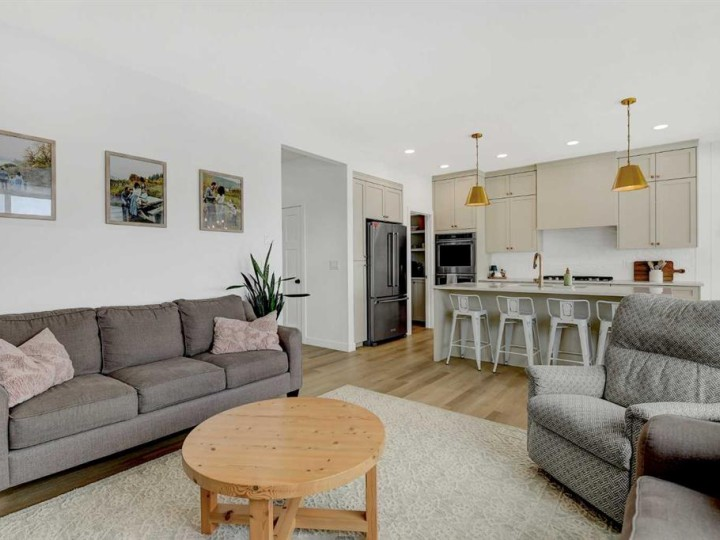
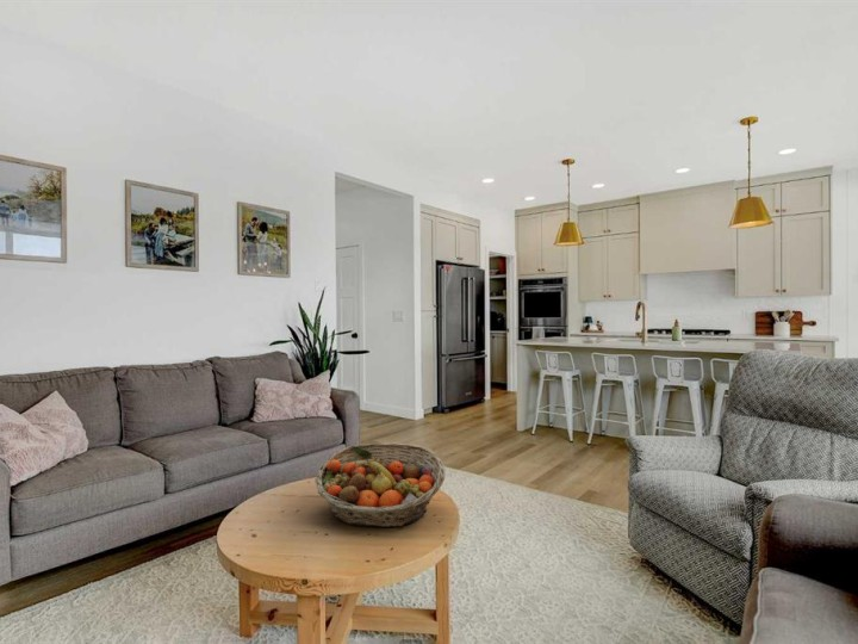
+ fruit basket (380, 482)
